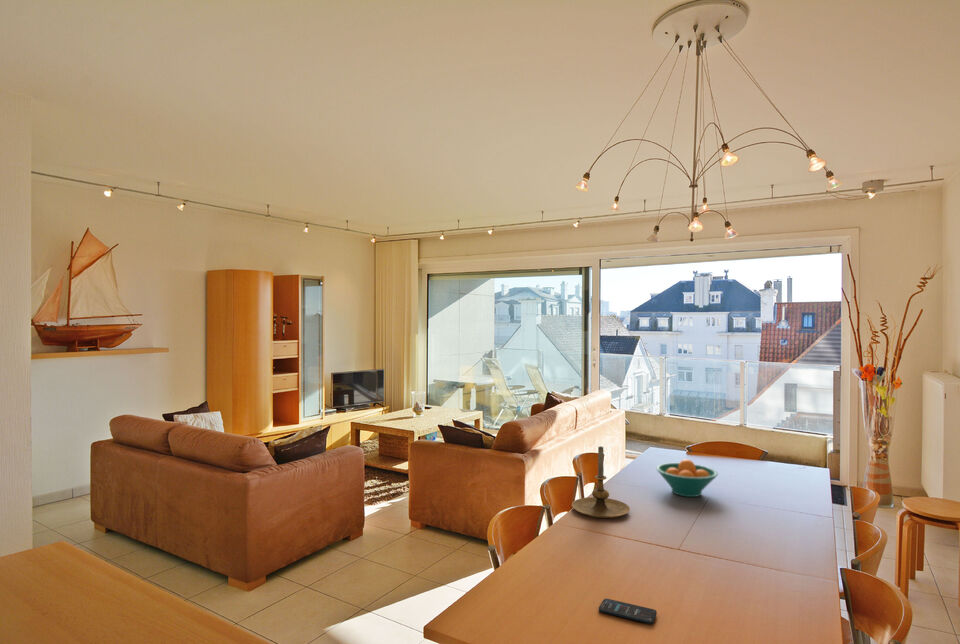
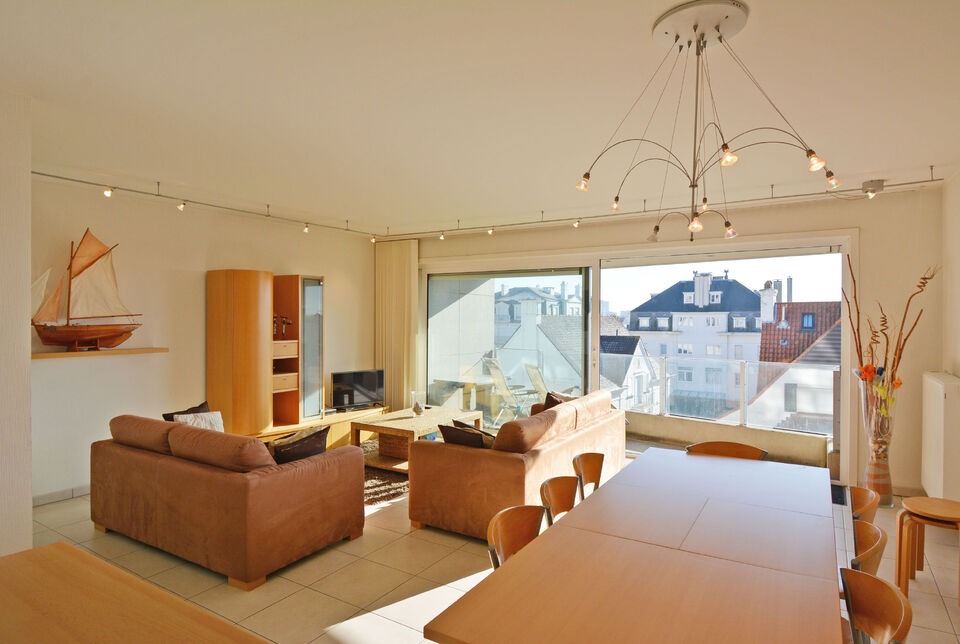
- fruit bowl (686, 476)
- candle holder (600, 478)
- smartphone (627, 610)
